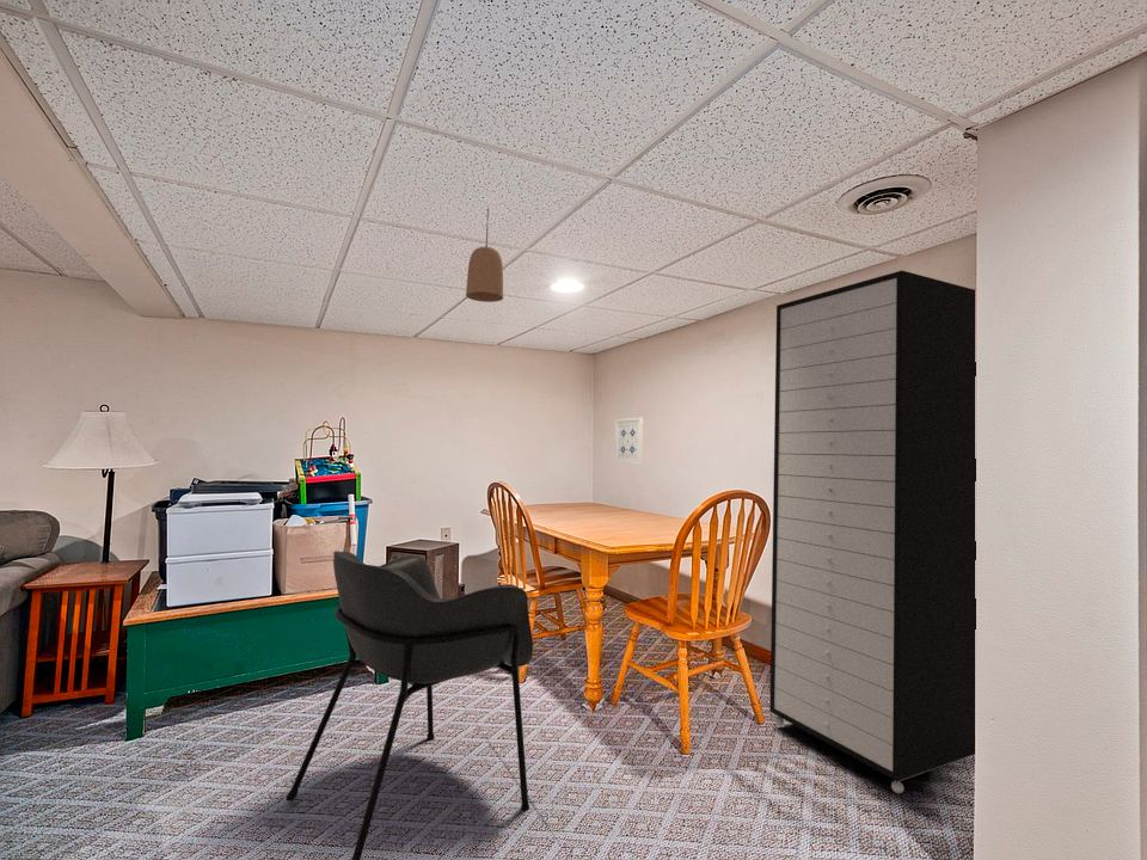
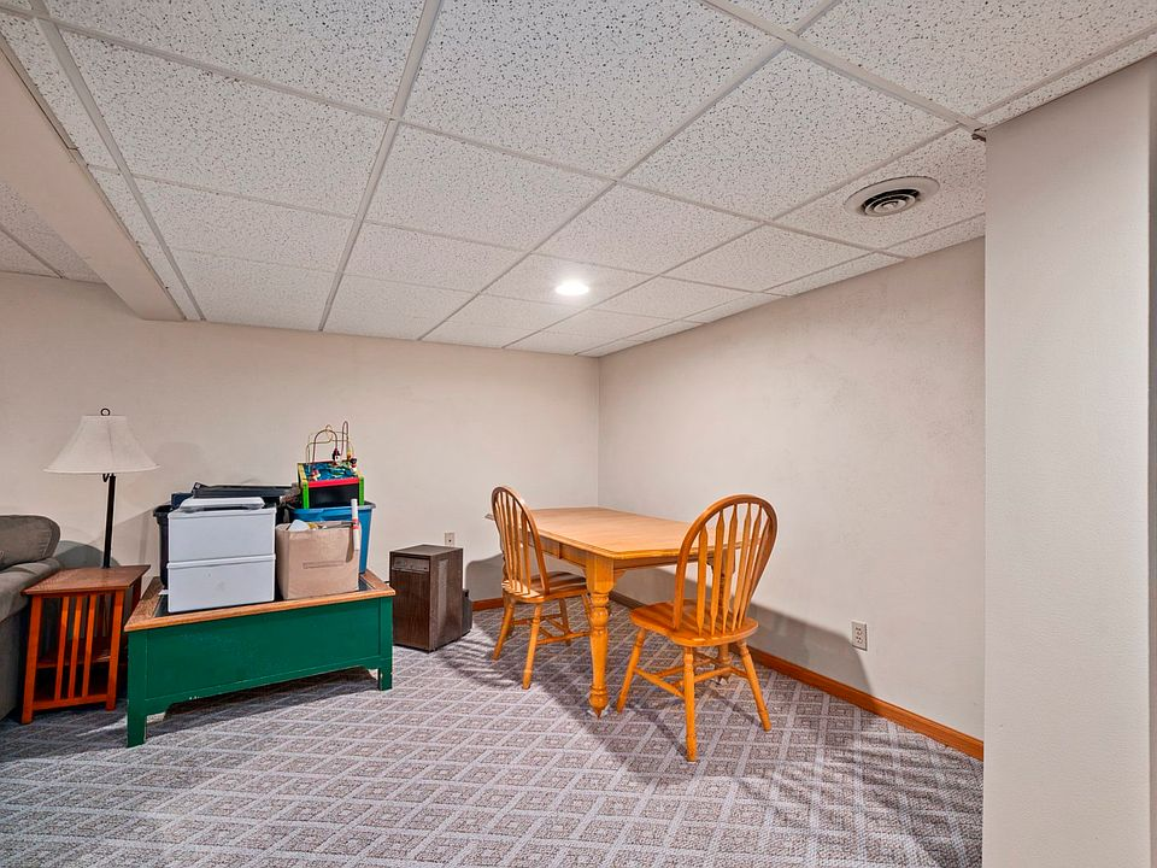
- wall art (628, 441)
- armchair (417, 672)
- storage cabinet (873, 517)
- pendant light (486, 252)
